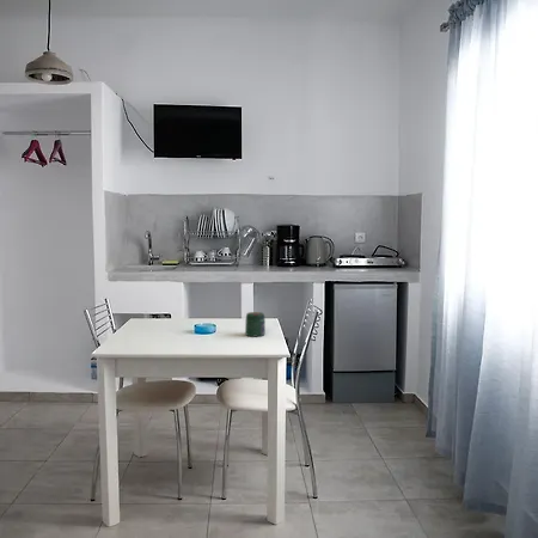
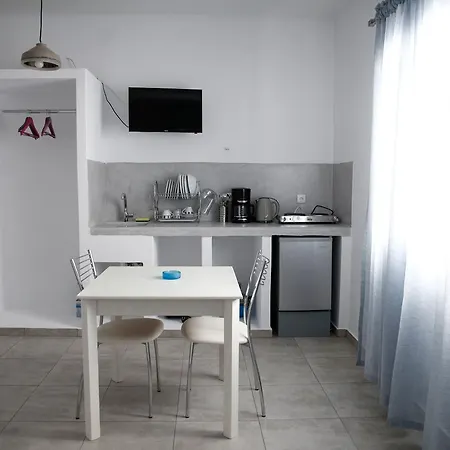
- jar (255, 324)
